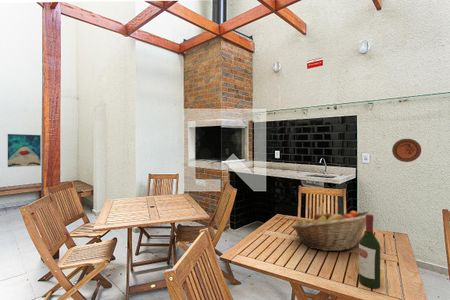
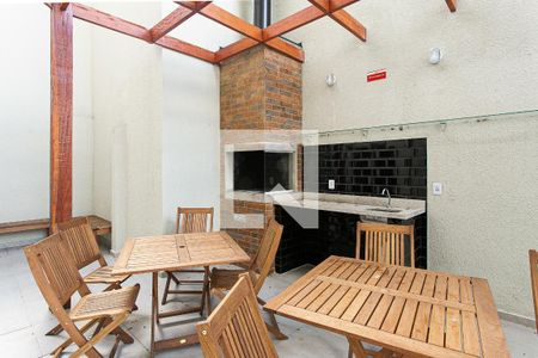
- wall art (24, 150)
- decorative plate (406, 150)
- wine bottle (369, 249)
- fruit basket (331, 226)
